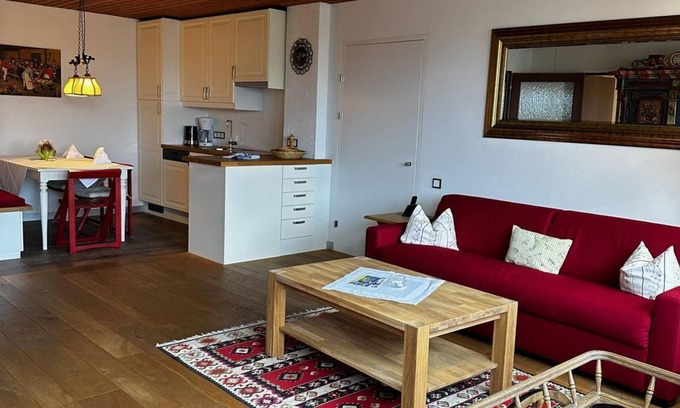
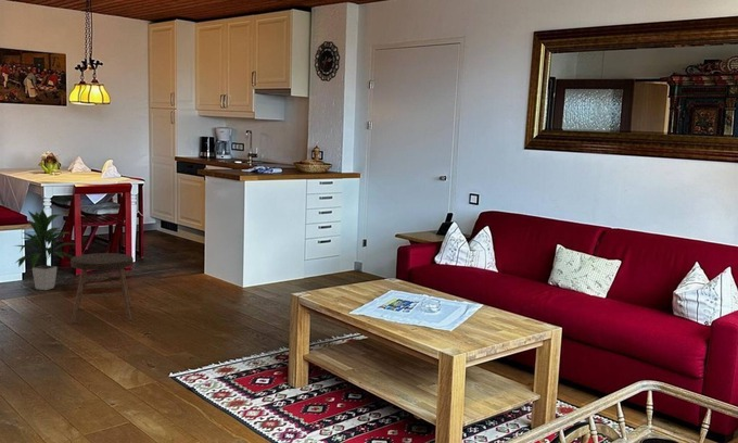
+ indoor plant (42, 248)
+ stool (102, 287)
